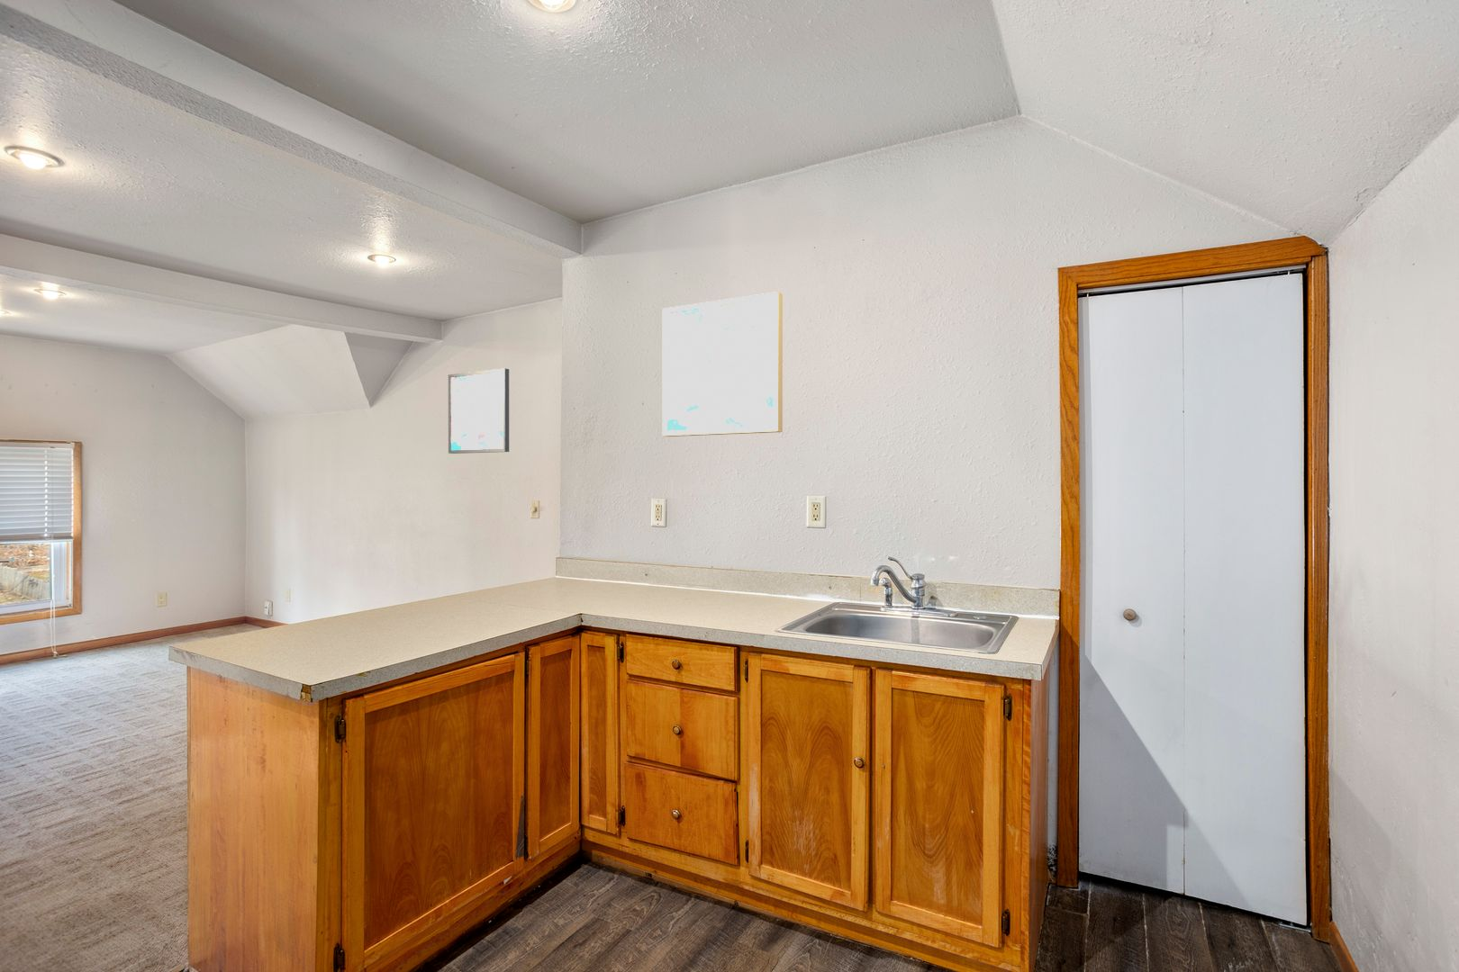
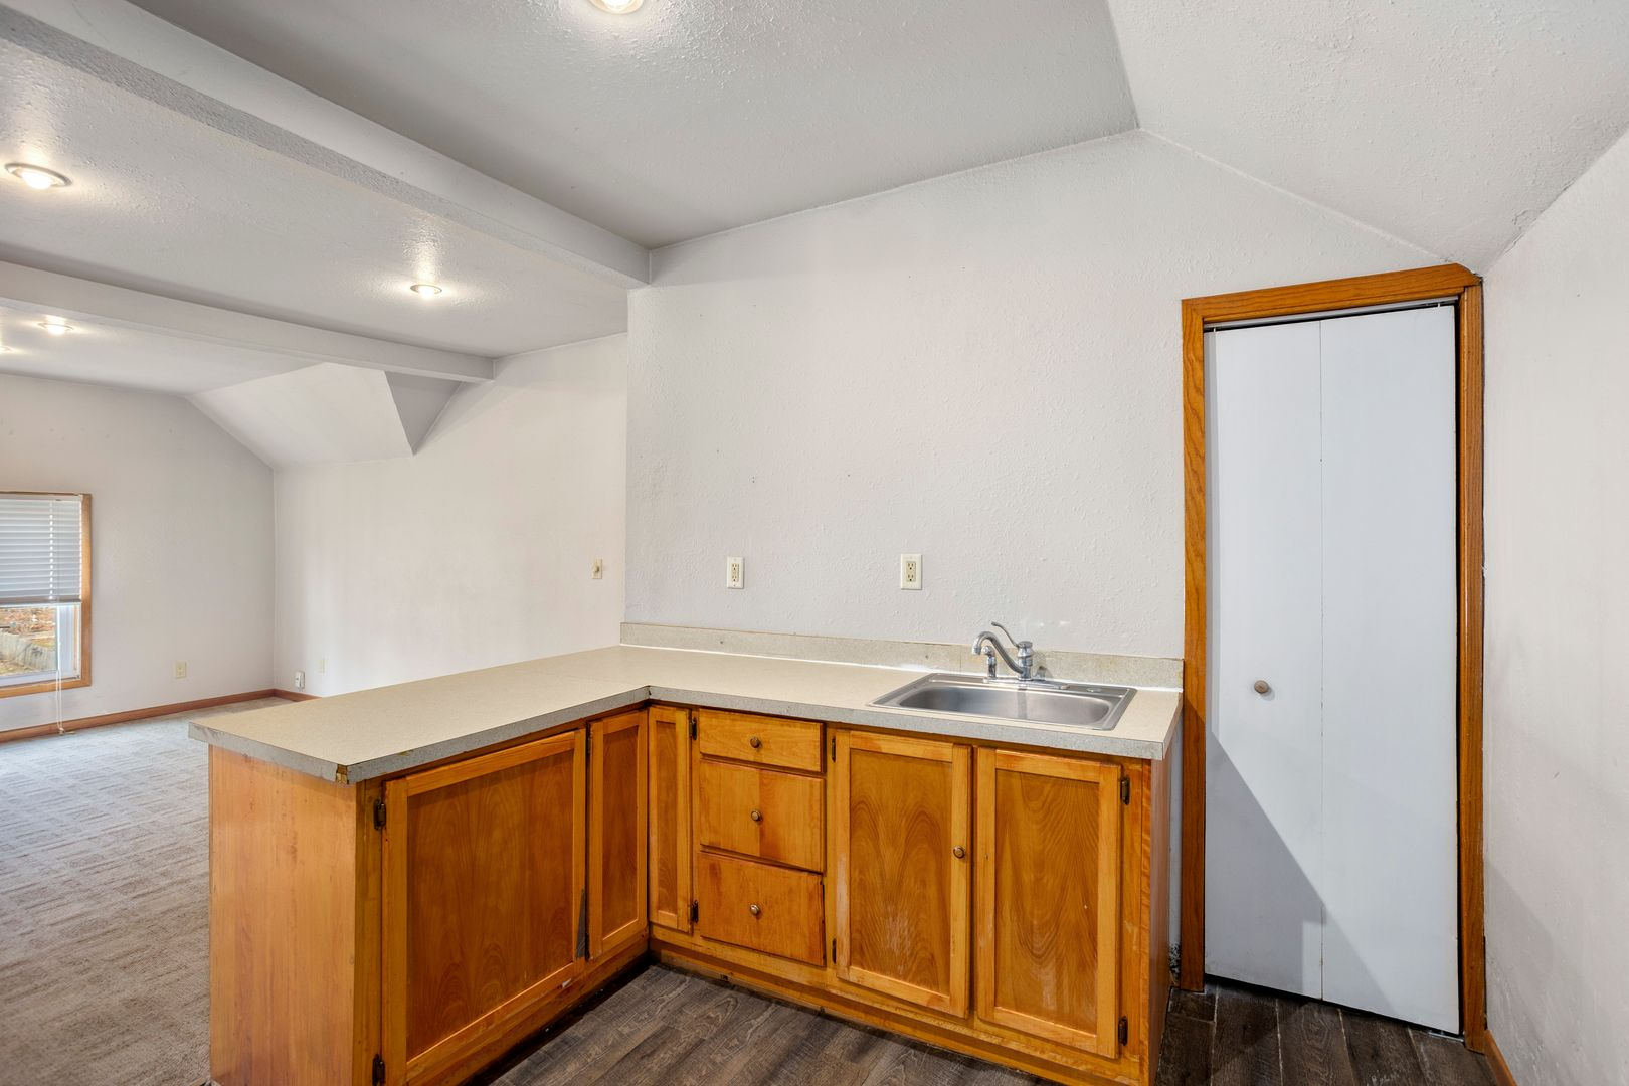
- wall art (478, 412)
- wall art (720, 367)
